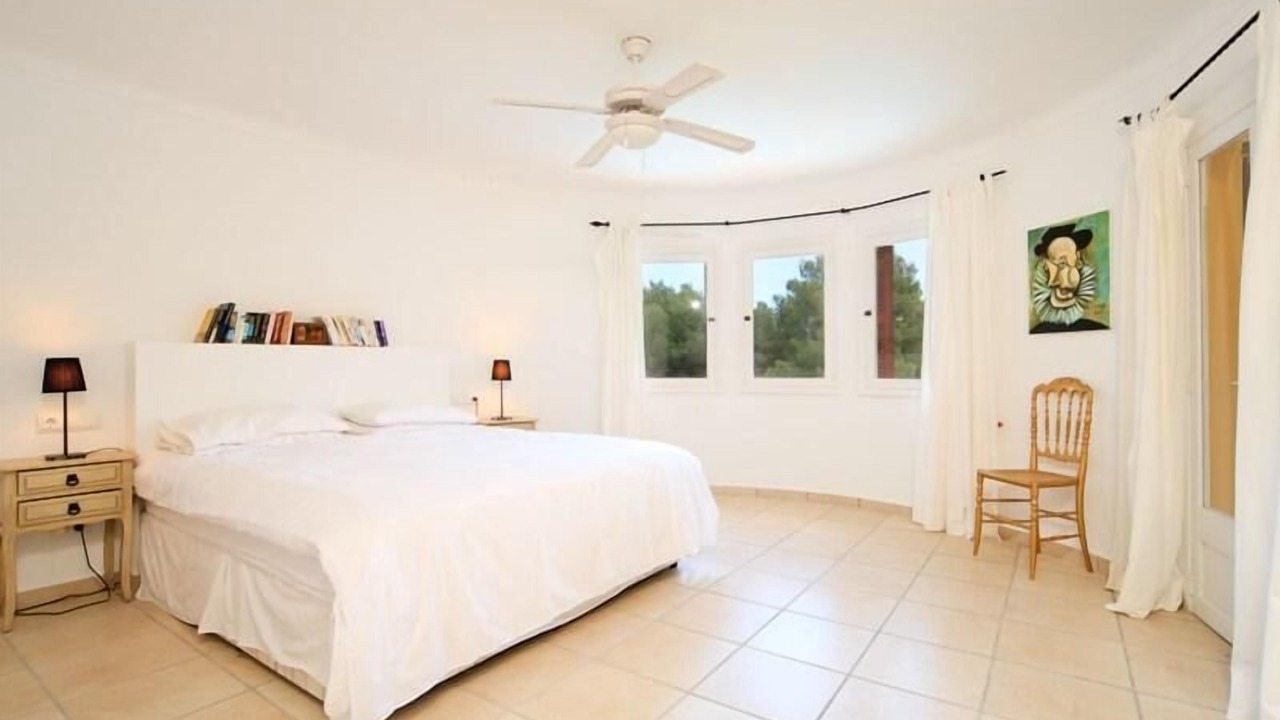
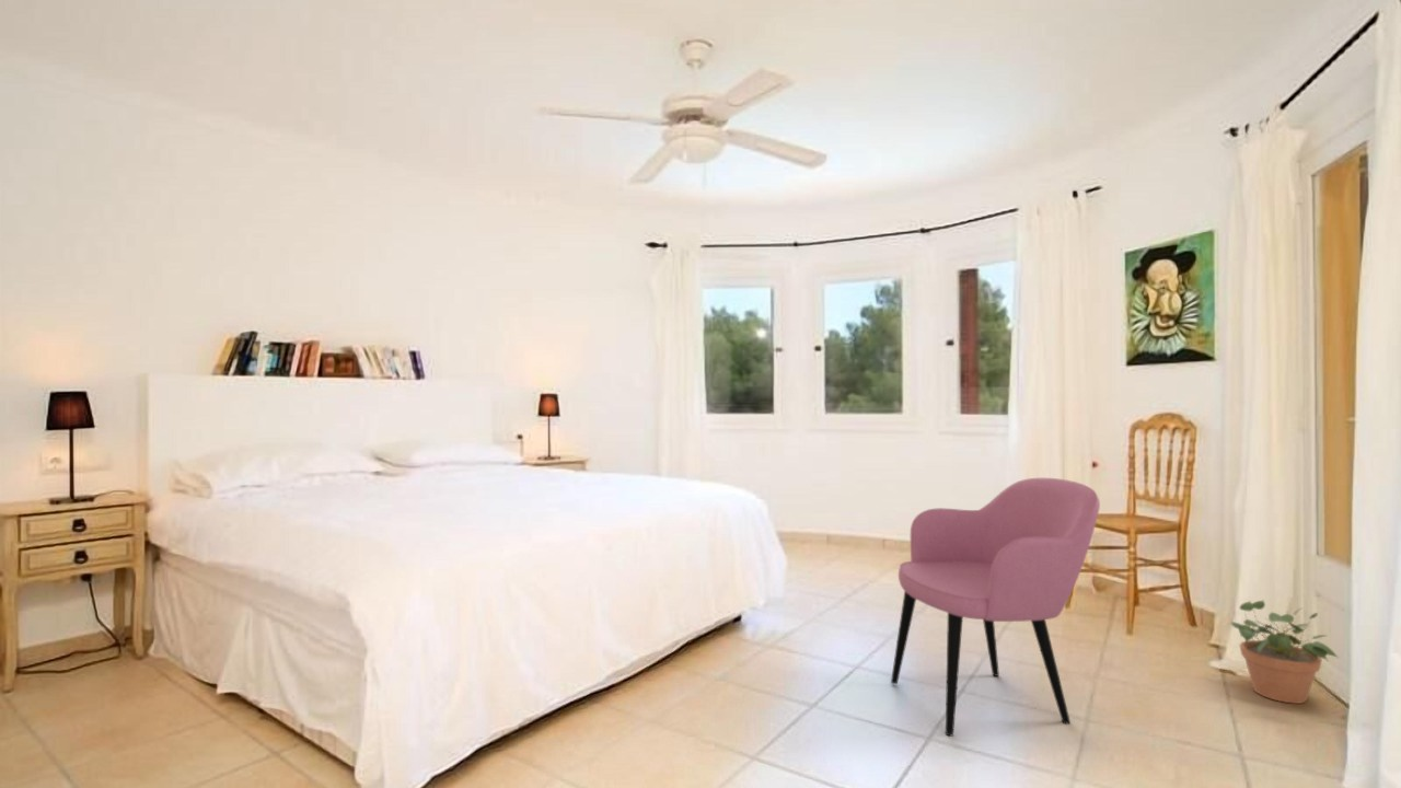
+ armchair (988, 591)
+ potted plant (1283, 654)
